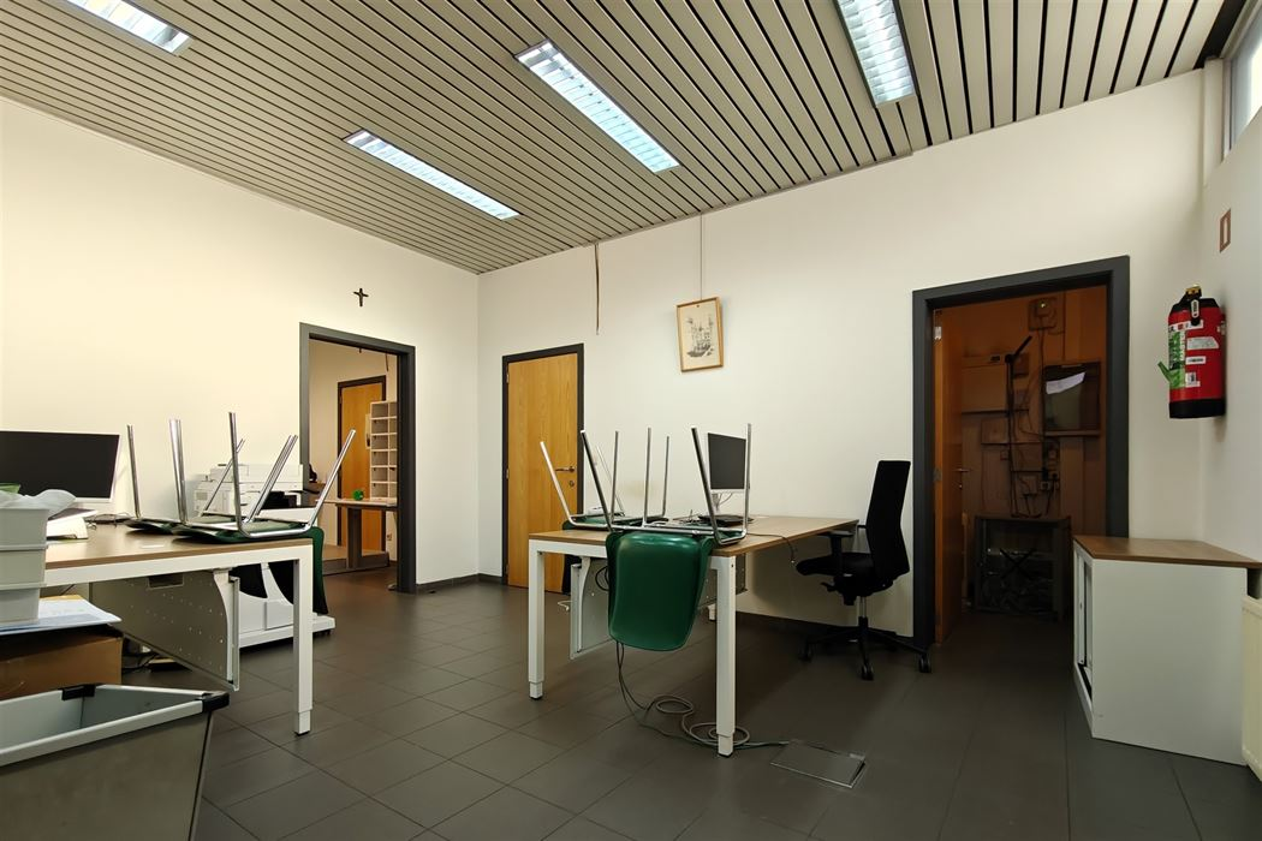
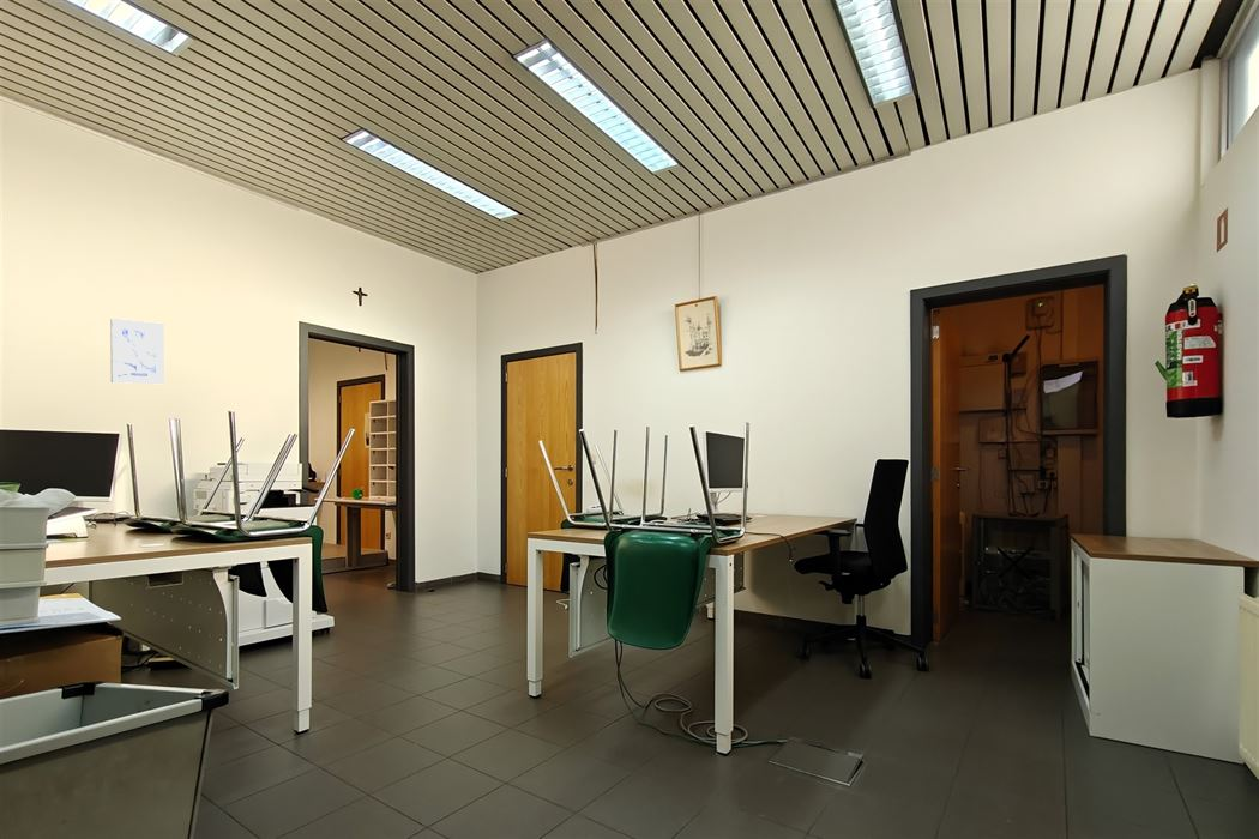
+ wall art (138, 351)
